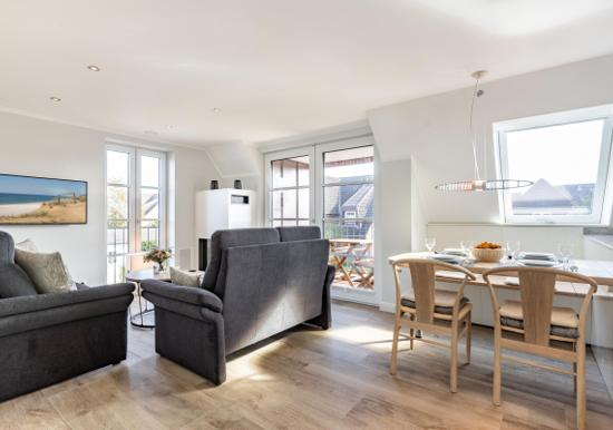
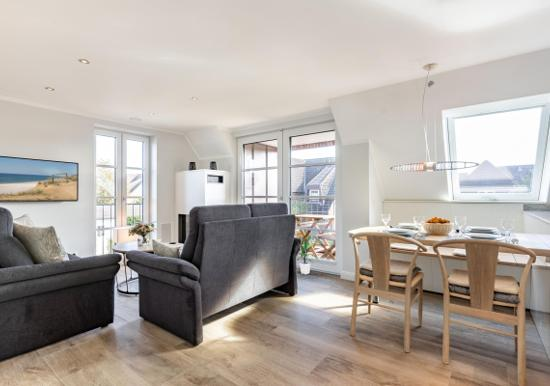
+ indoor plant (303, 254)
